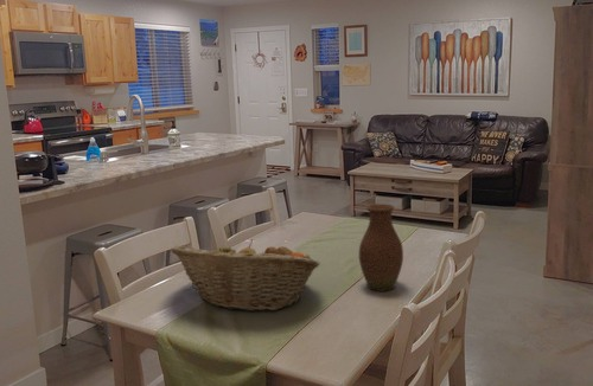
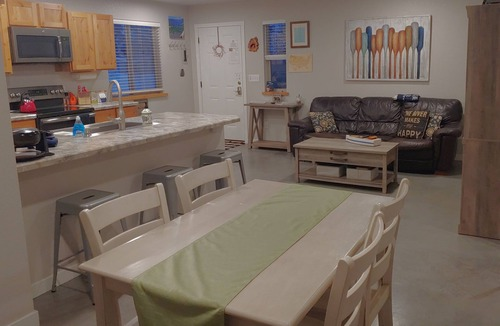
- vase (381, 246)
- fruit basket (246, 266)
